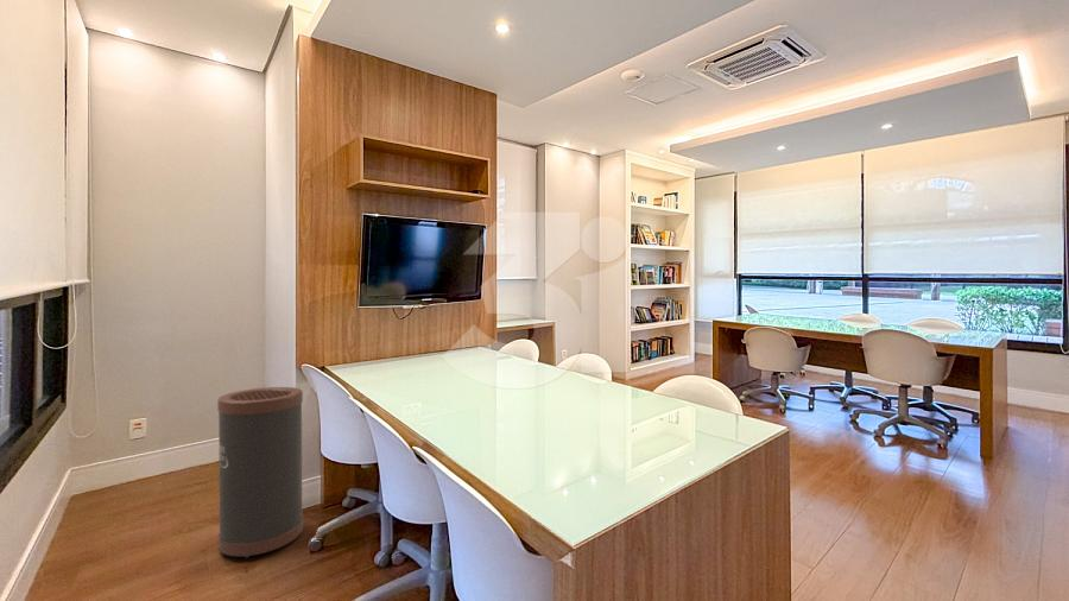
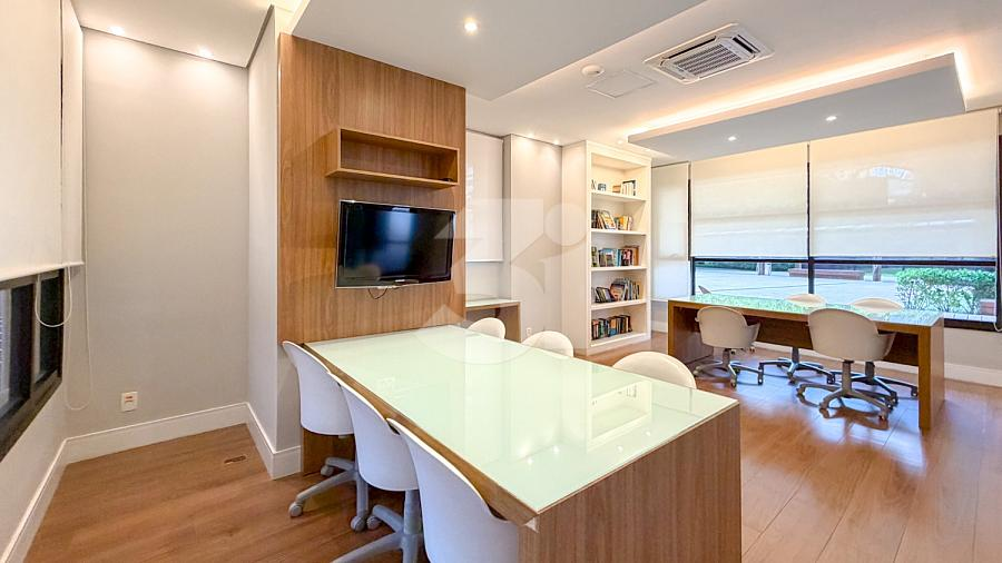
- trash can (261, 466)
